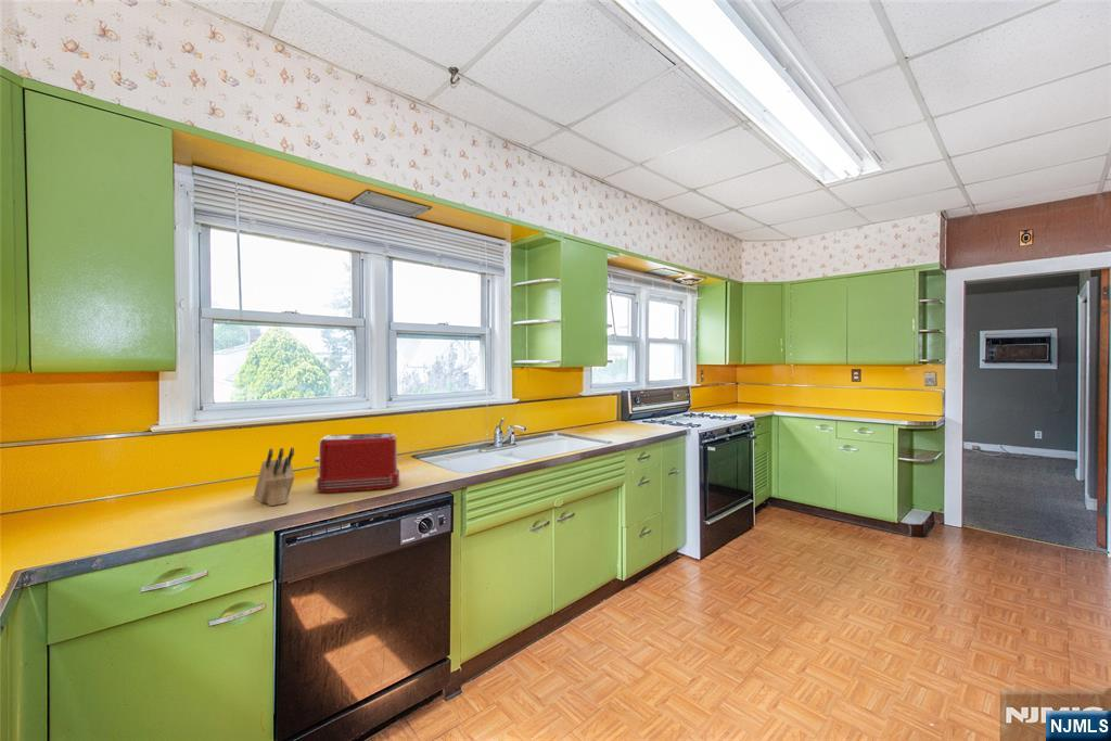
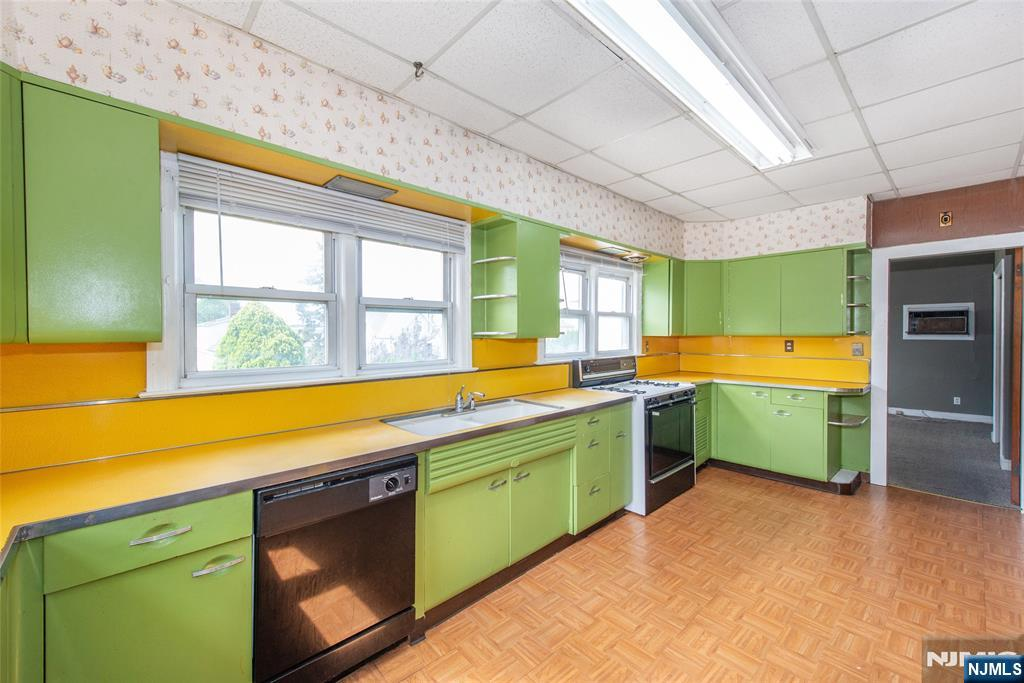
- toaster (359, 460)
- knife block (274, 472)
